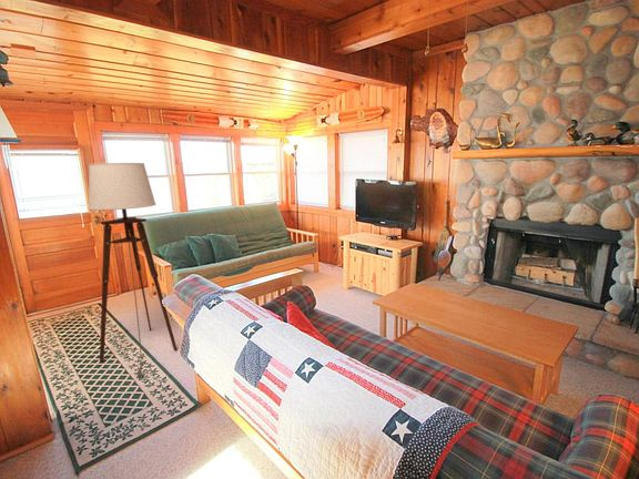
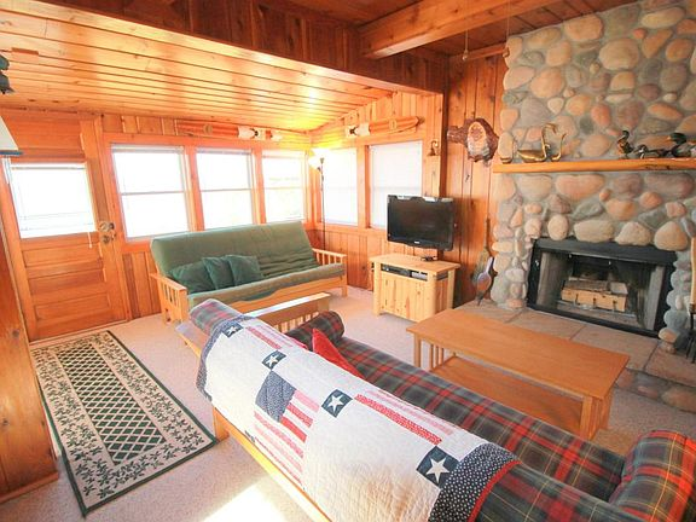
- floor lamp (131, 263)
